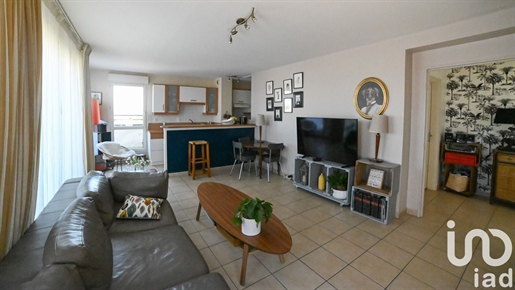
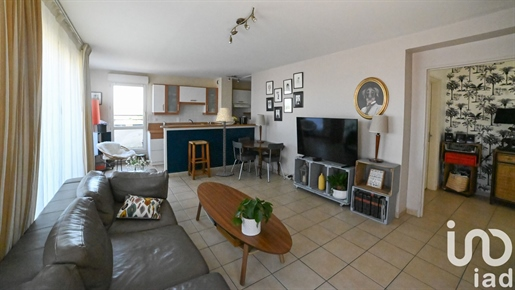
+ floor lamp (224, 141)
